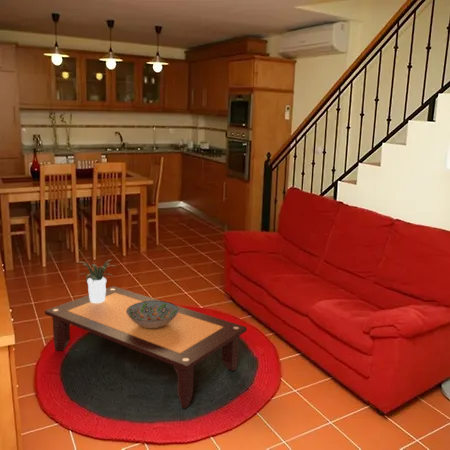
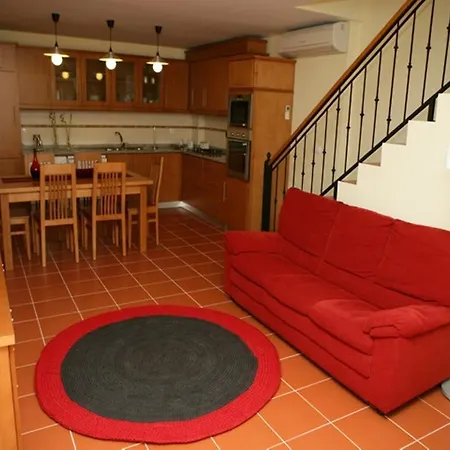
- decorative bowl (152, 317)
- coffee table (143, 339)
- potted plant (95, 281)
